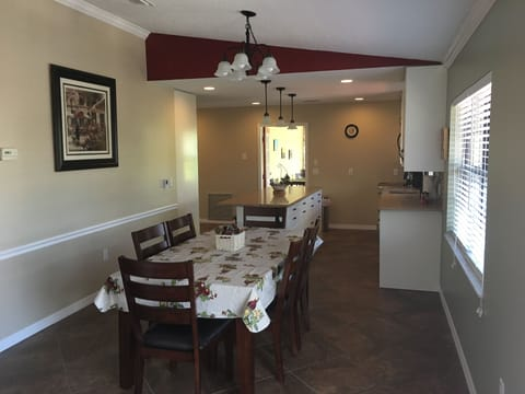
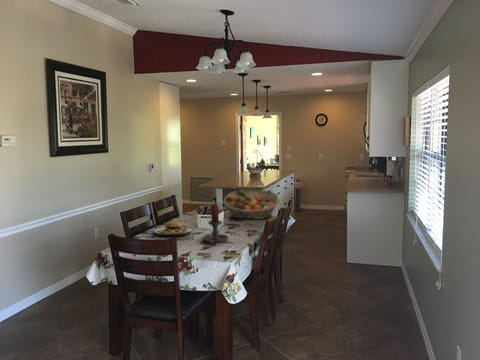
+ plate (172, 223)
+ candle holder (214, 222)
+ fruit basket (251, 204)
